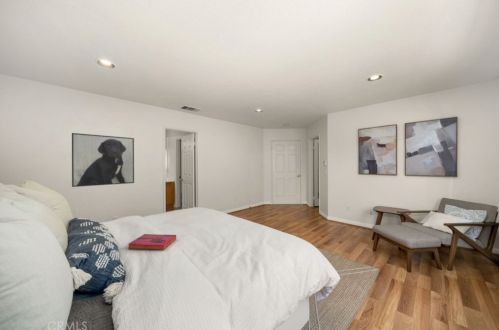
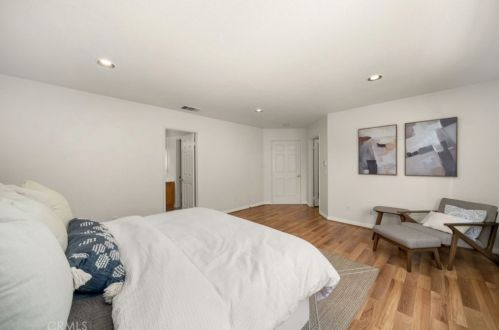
- hardback book (153, 241)
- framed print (105, 160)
